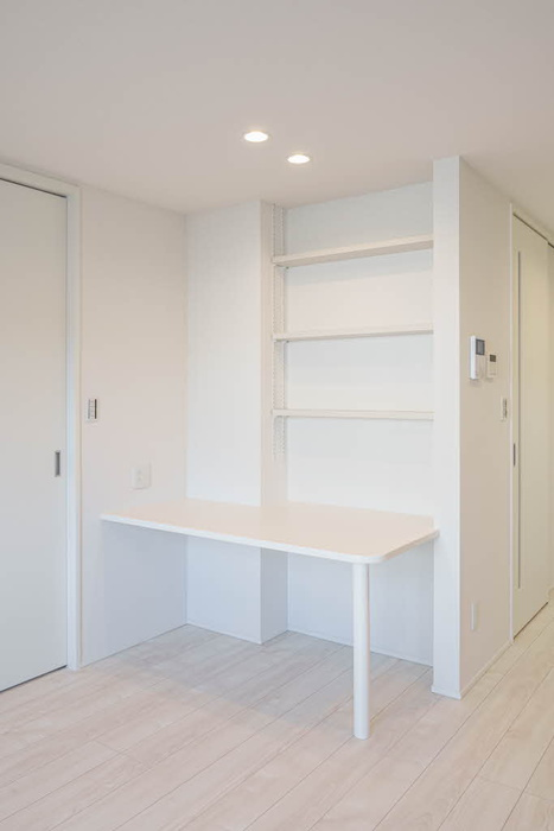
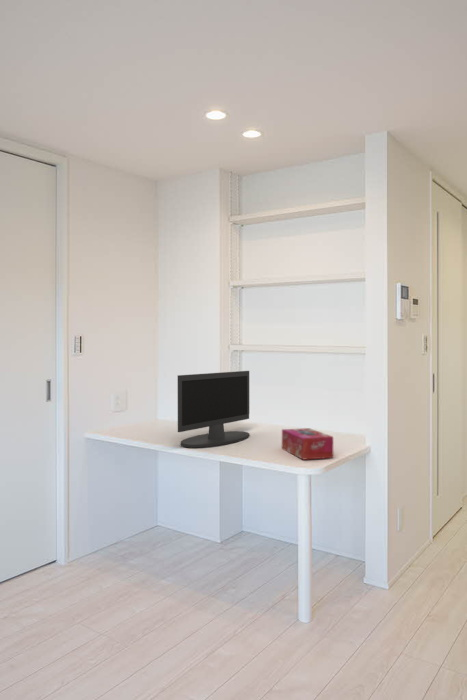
+ monitor (216, 406)
+ tissue box (306, 443)
